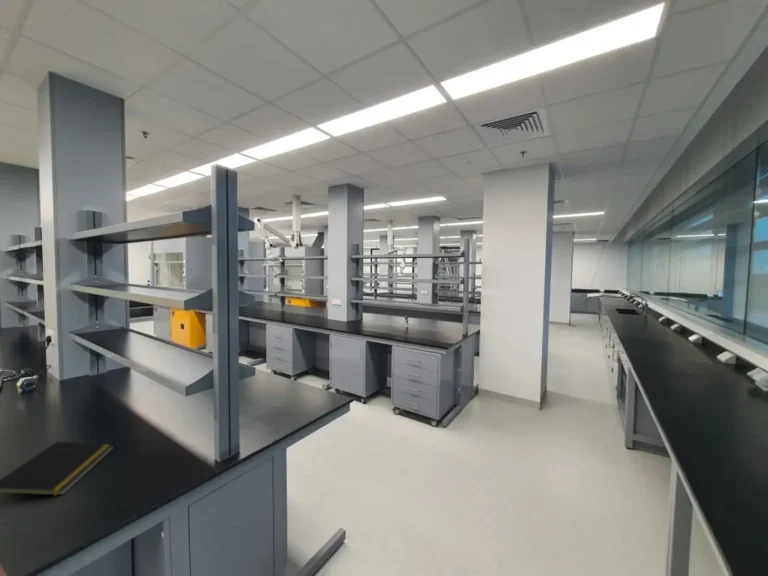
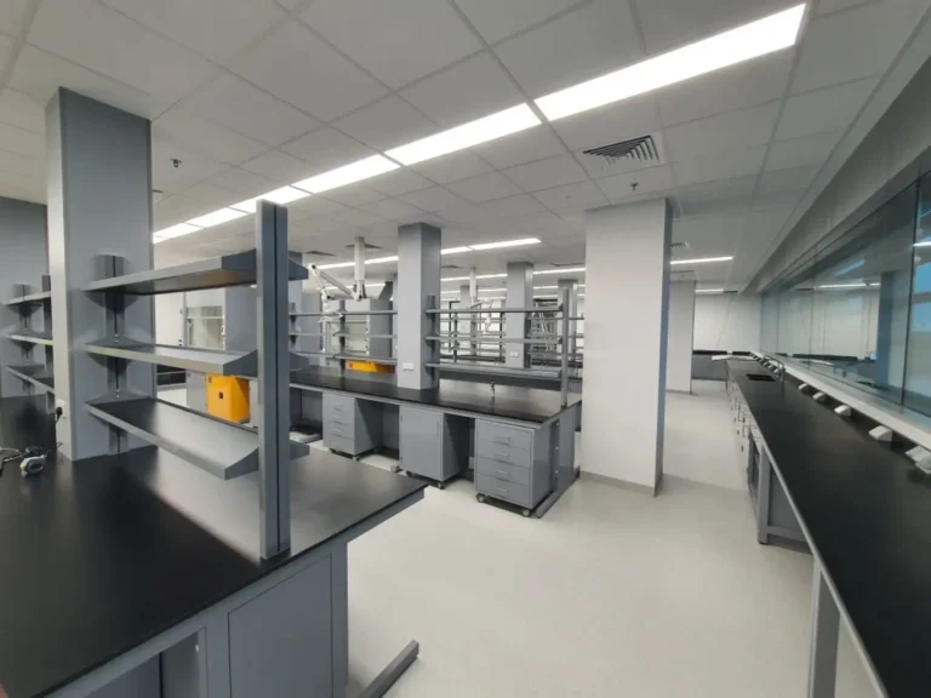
- notepad (59, 465)
